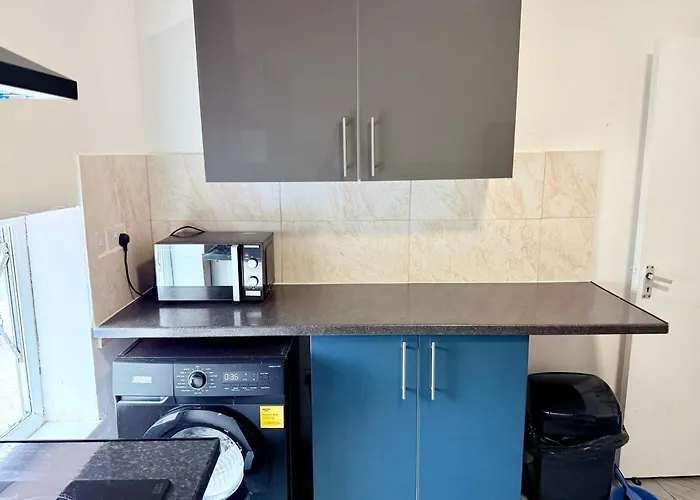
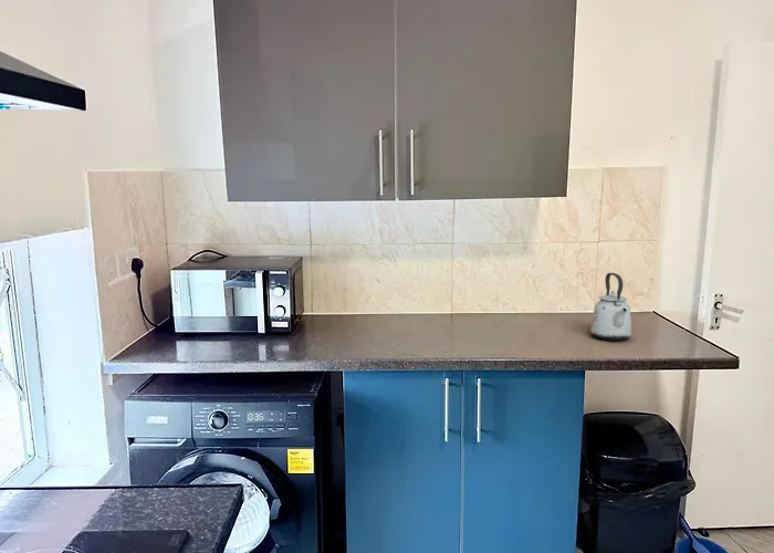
+ kettle (615, 306)
